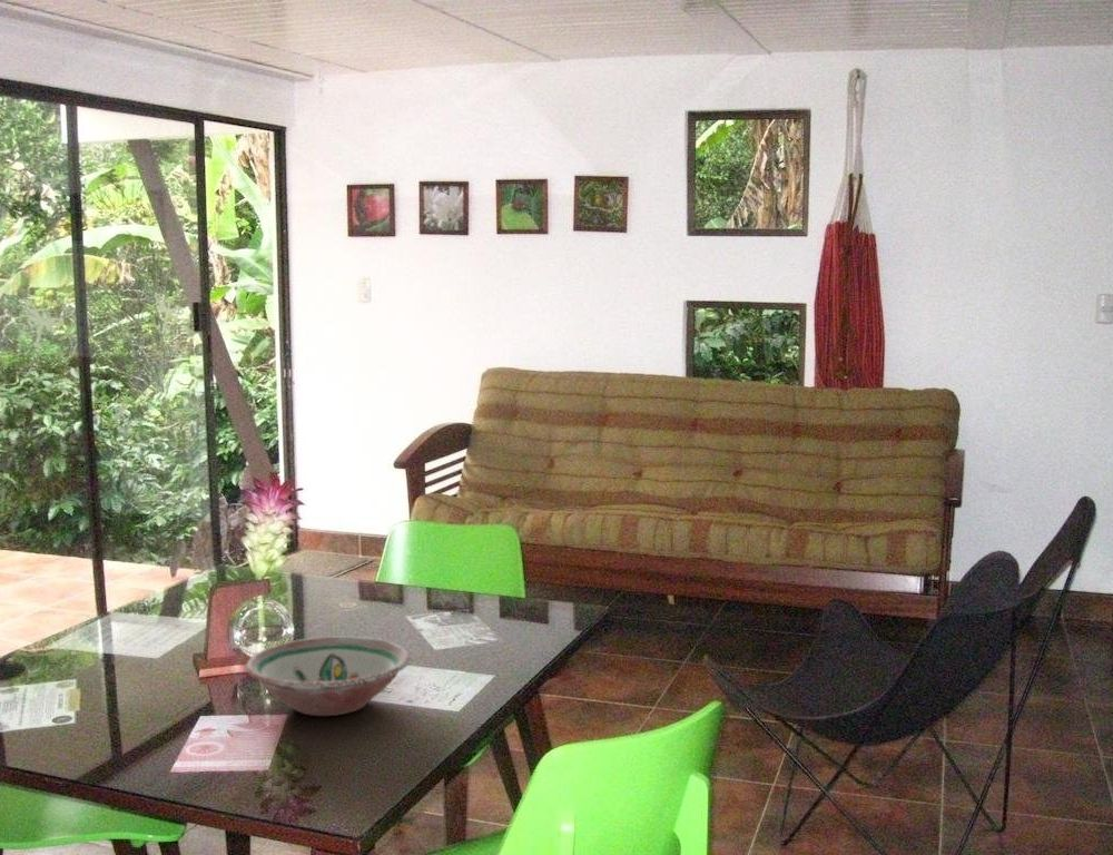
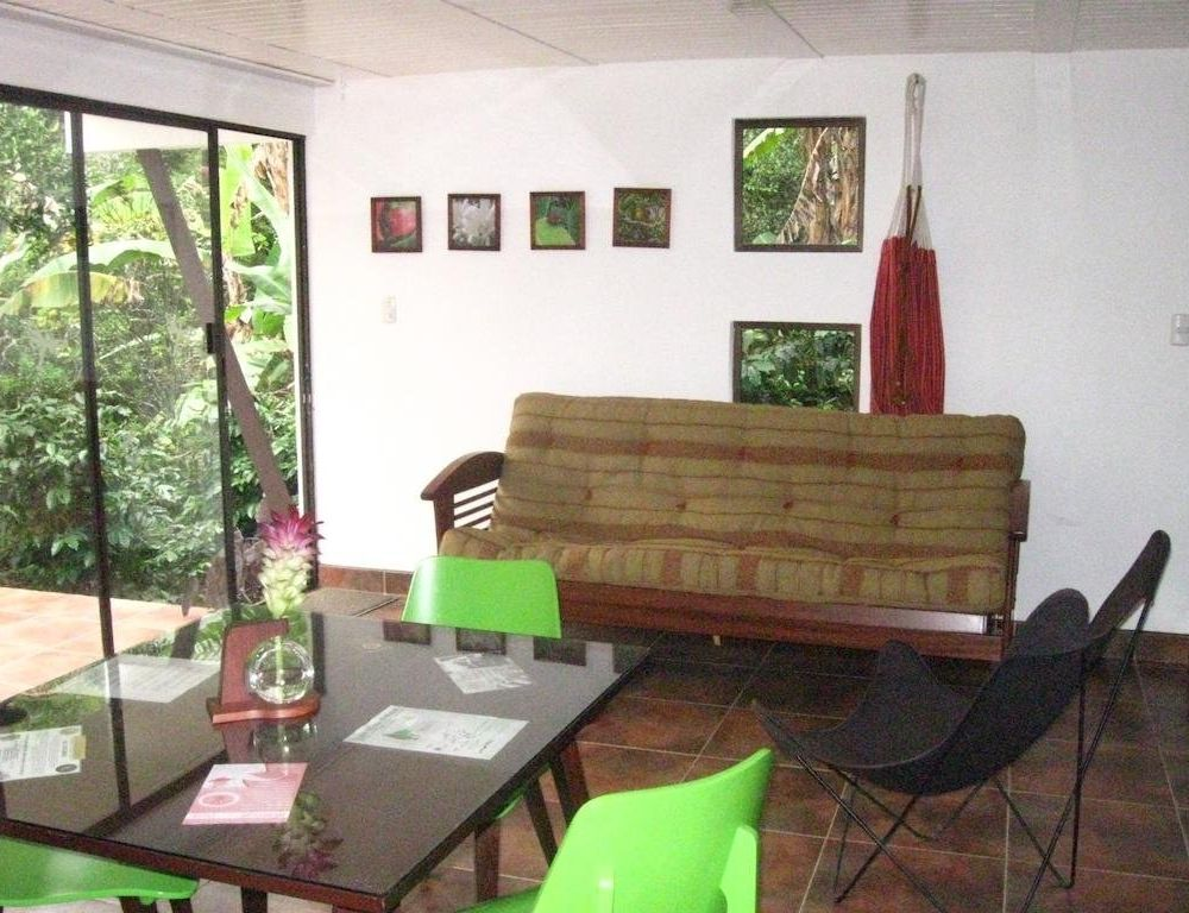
- bowl (328, 680)
